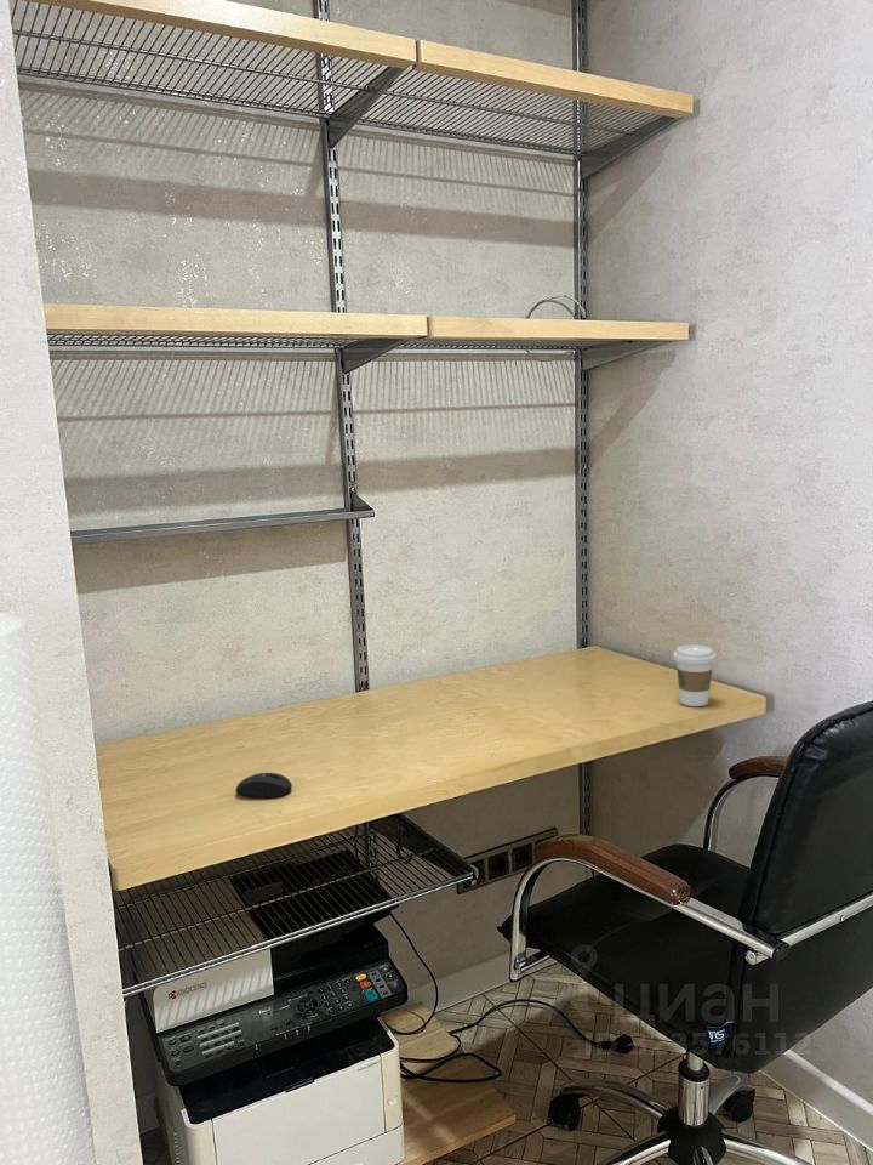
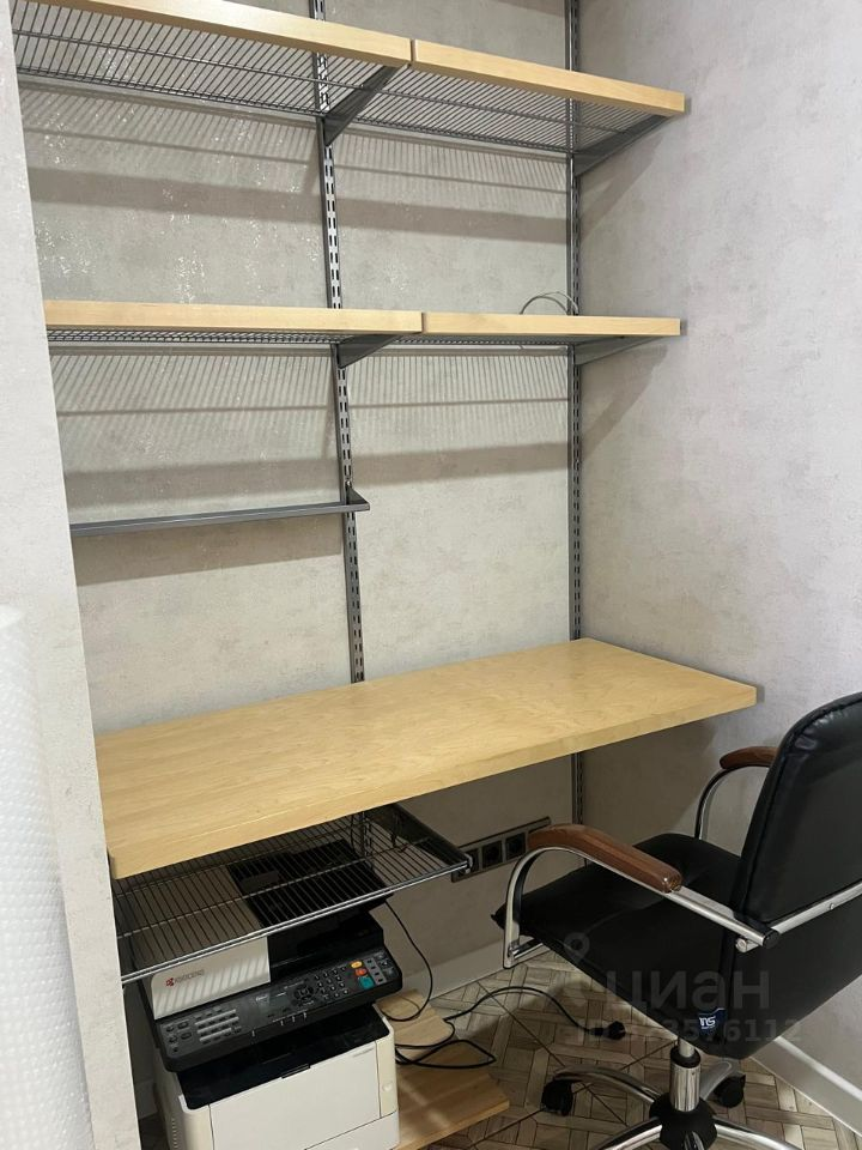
- mouse (262, 782)
- coffee cup (694, 675)
